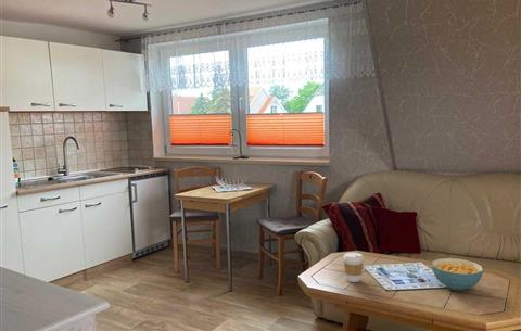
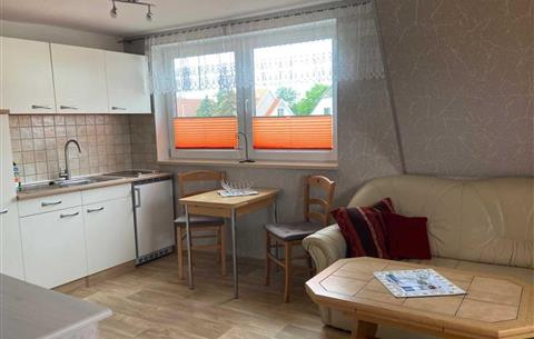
- cereal bowl (456, 277)
- coffee cup (353, 266)
